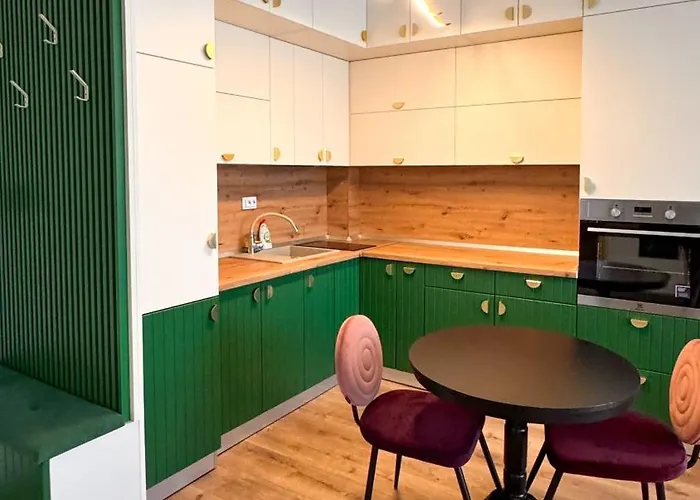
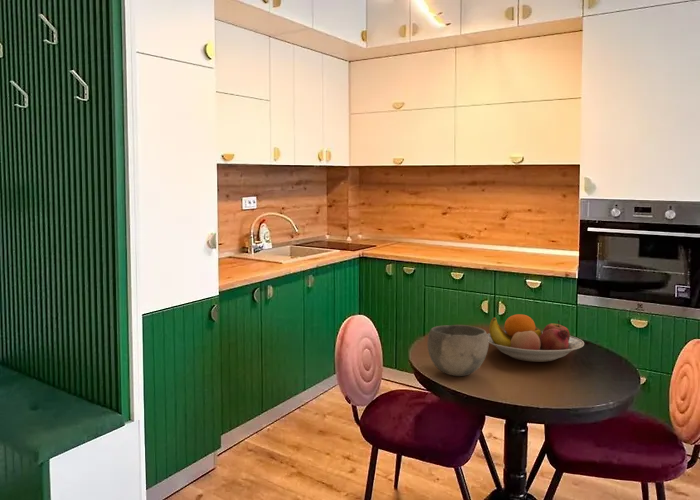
+ bowl (457, 351)
+ fruit bowl (532, 335)
